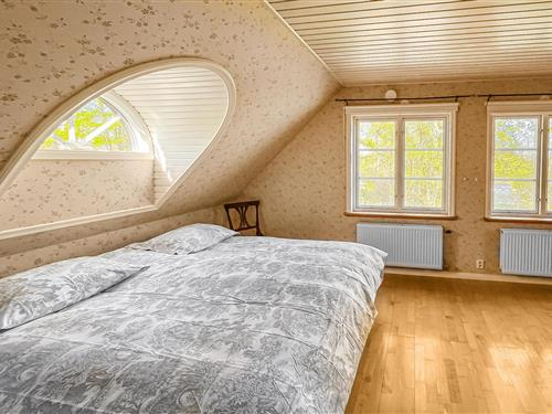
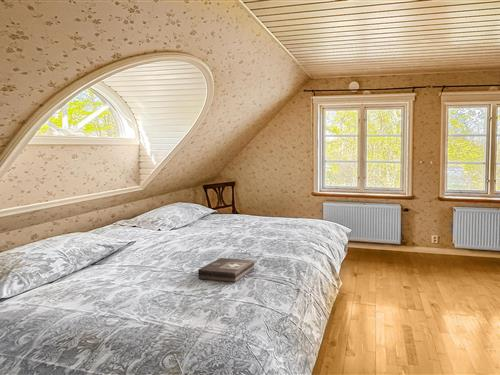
+ first aid kit (227, 269)
